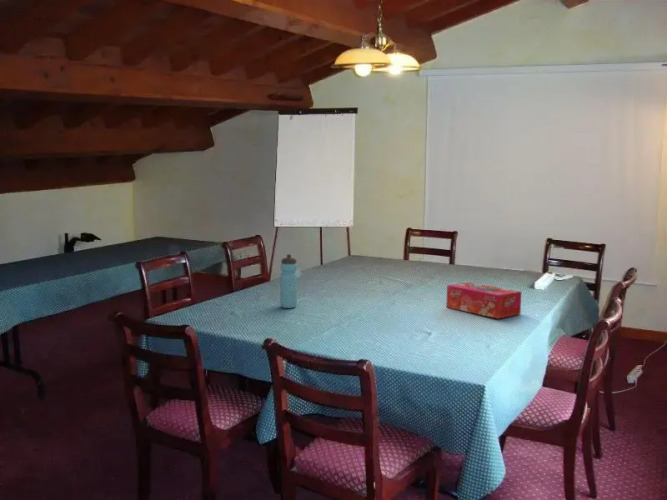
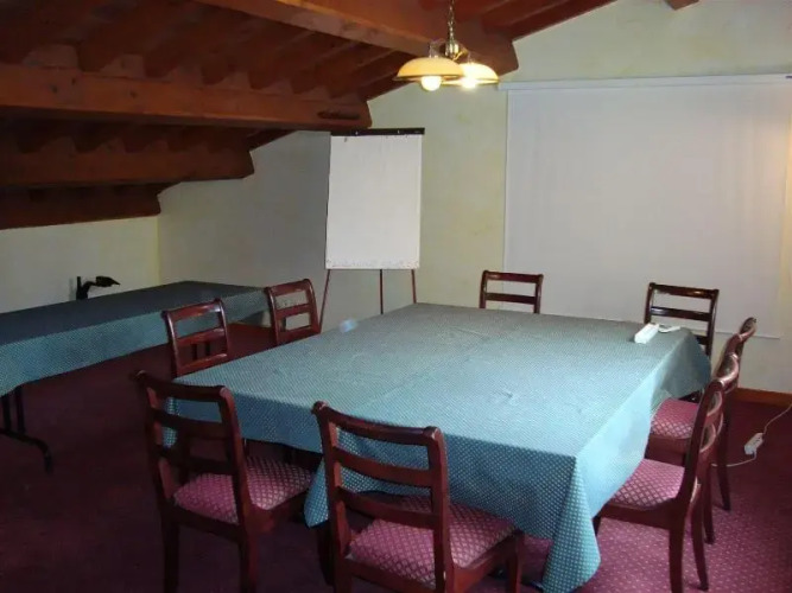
- water bottle (288, 280)
- tissue box (483, 299)
